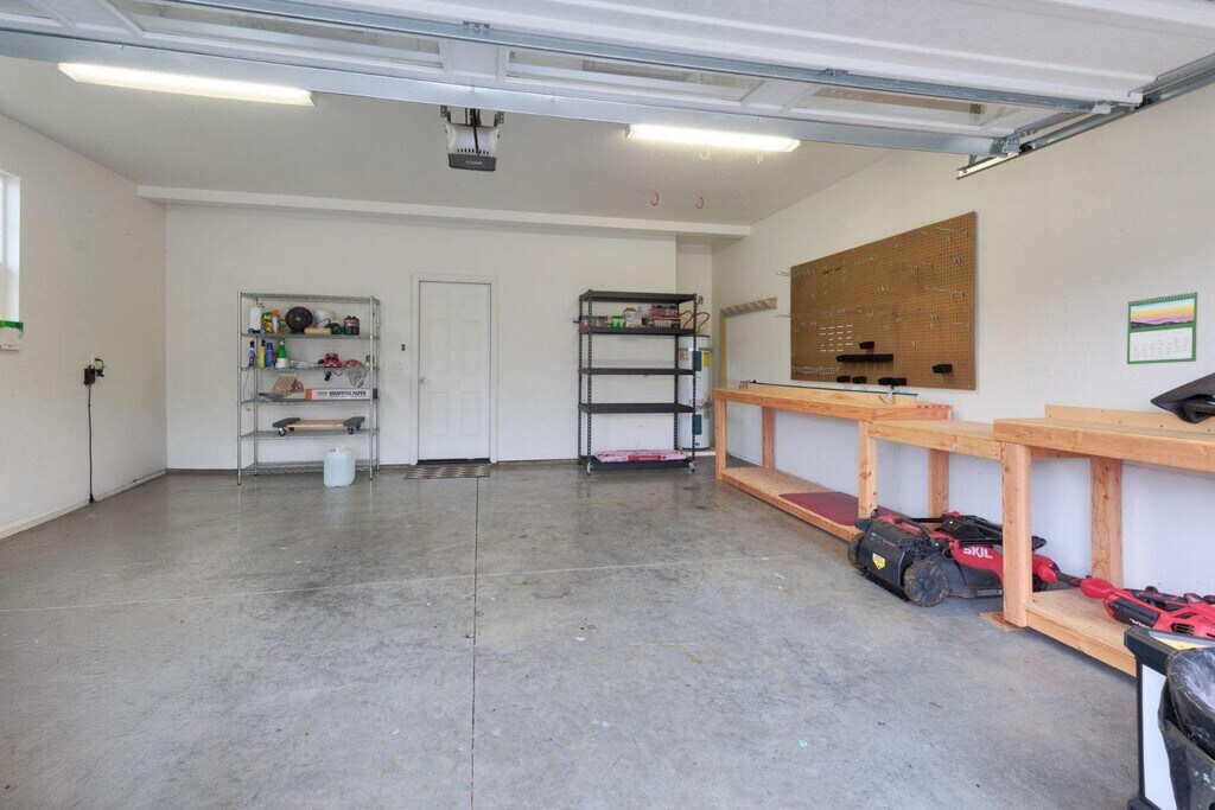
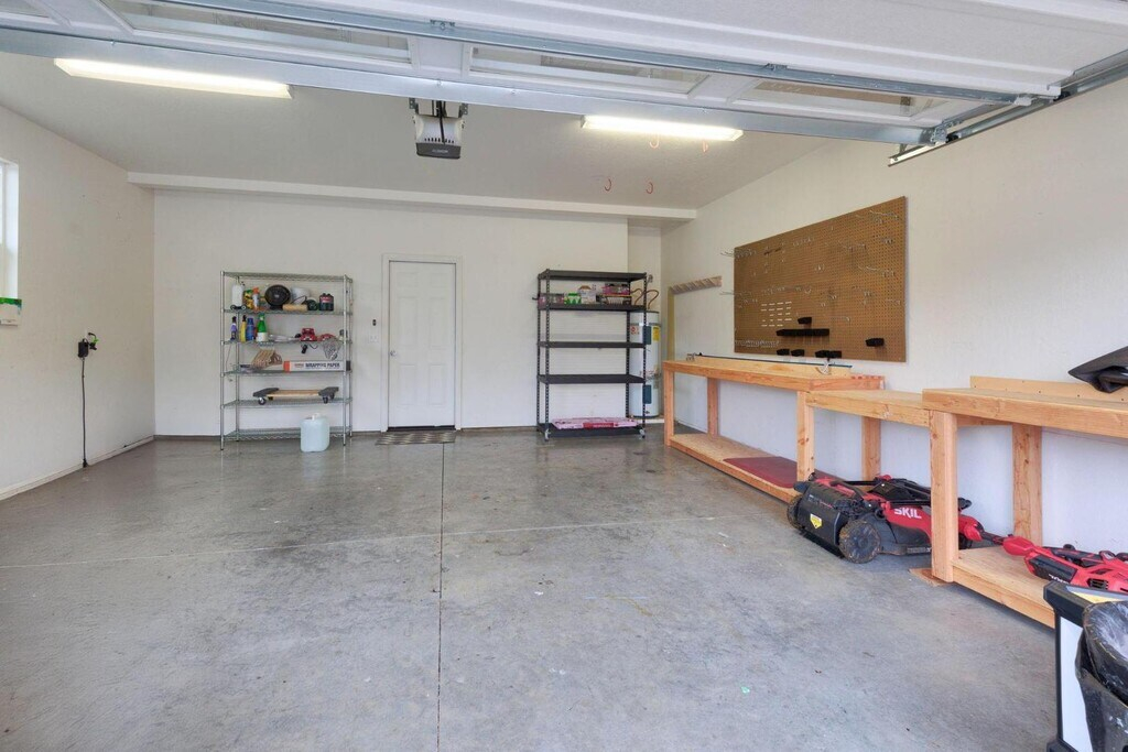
- calendar (1160, 329)
